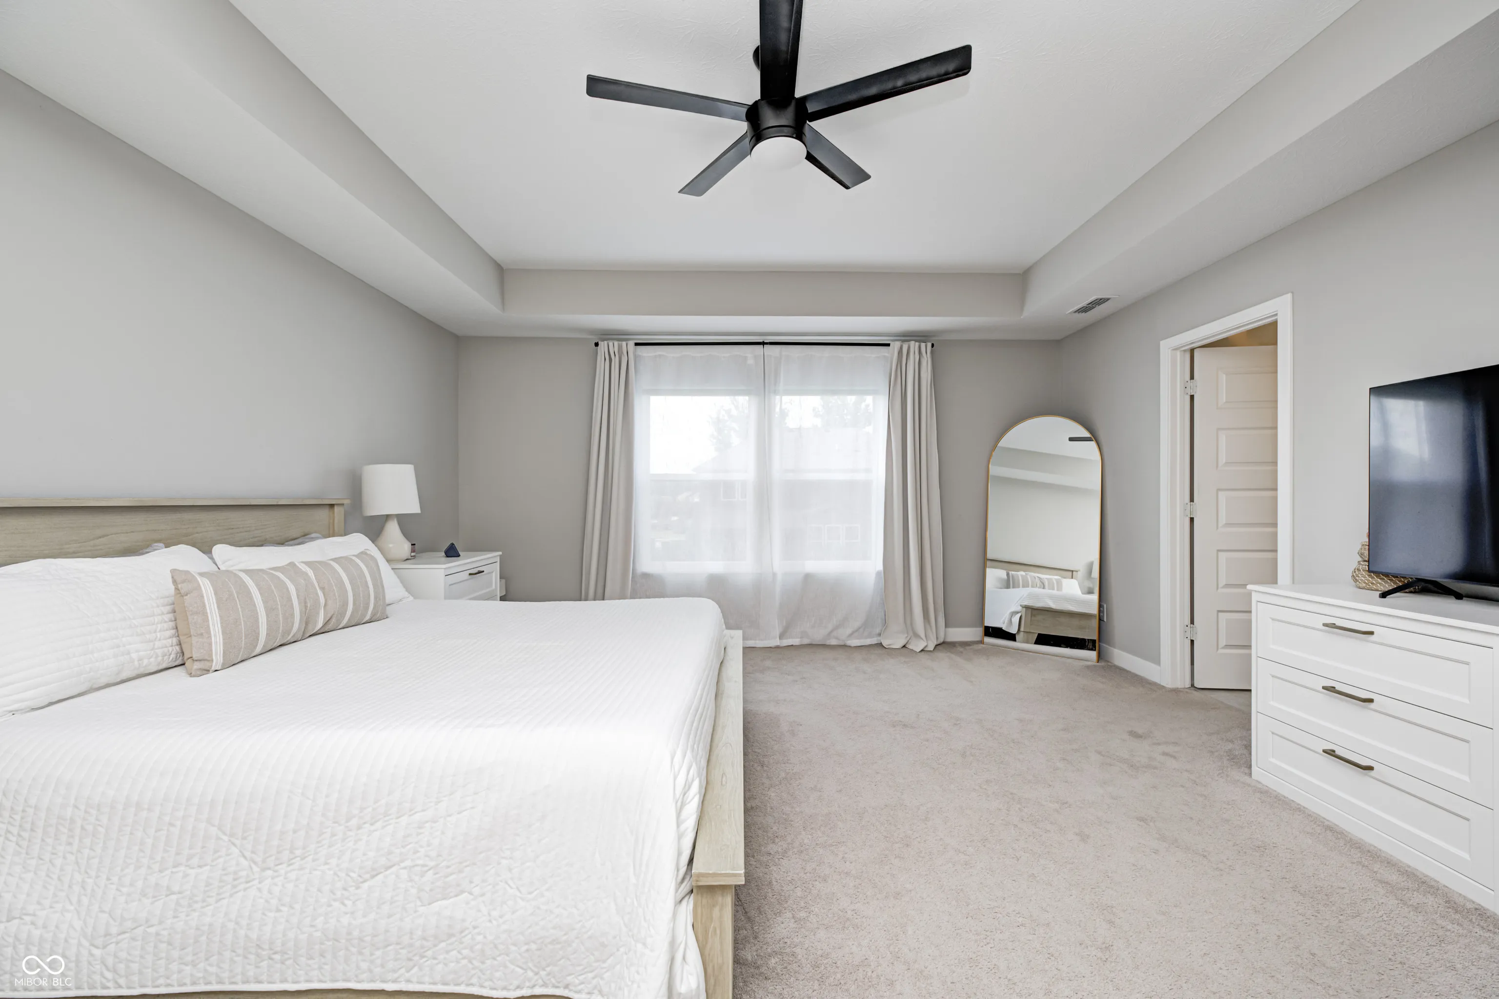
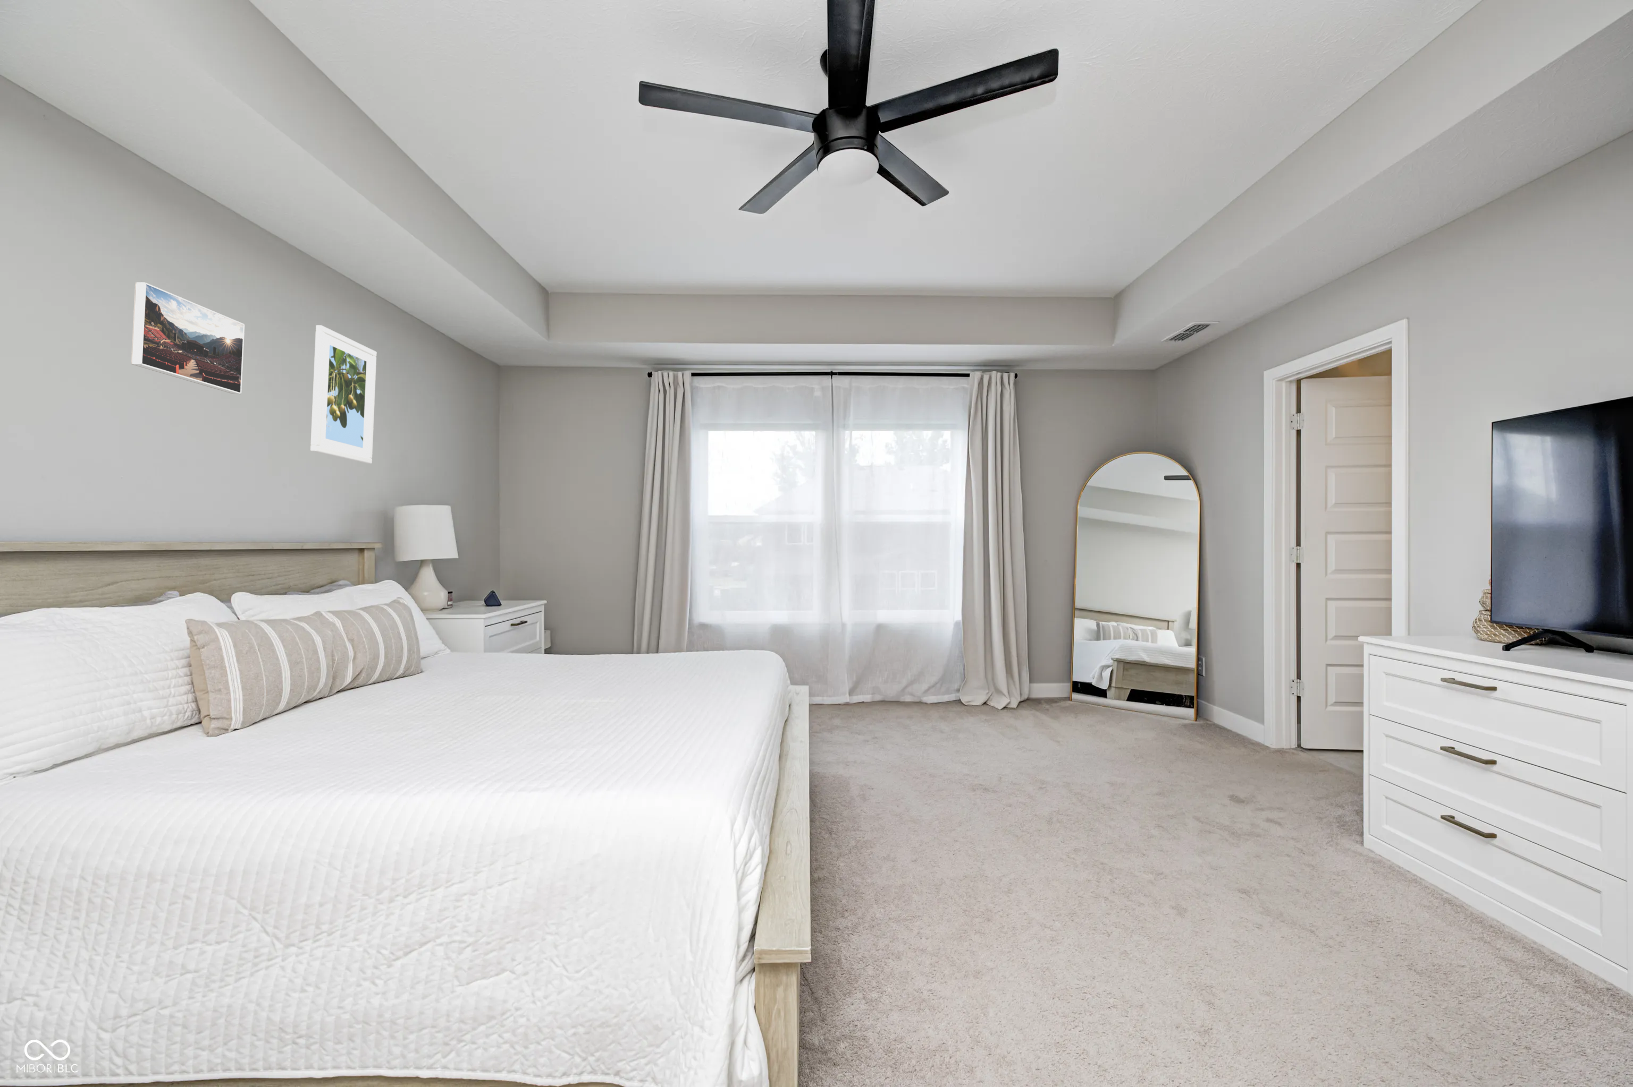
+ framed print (346, 398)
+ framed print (192, 342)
